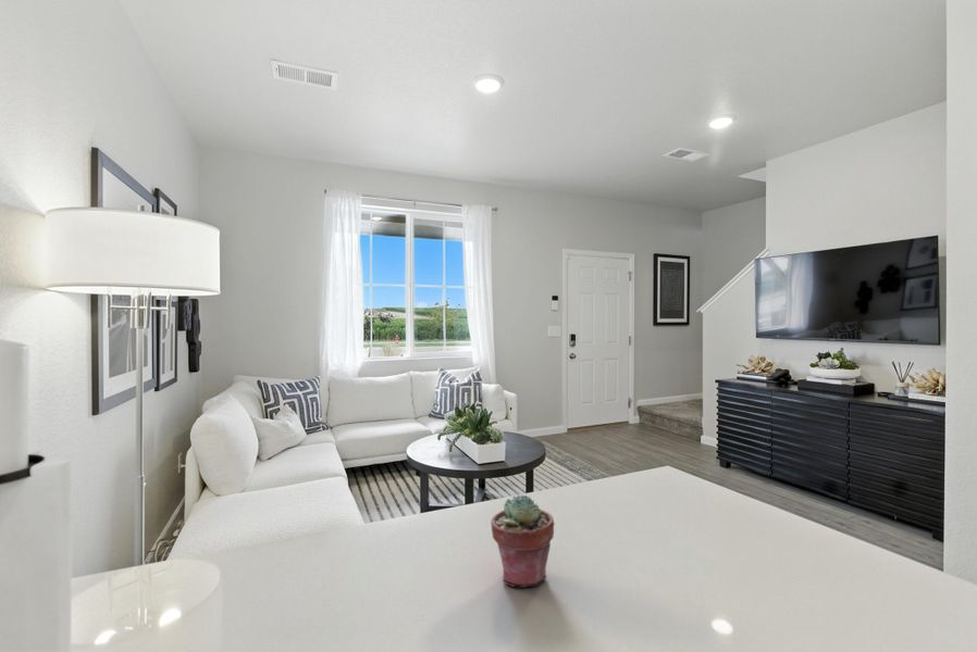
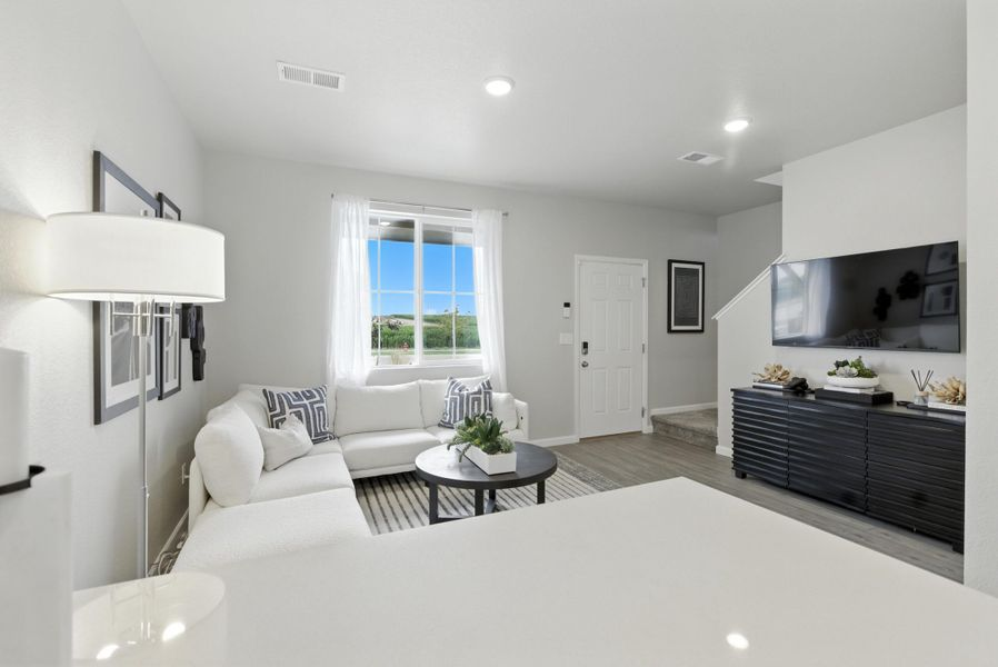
- potted succulent (522, 535)
